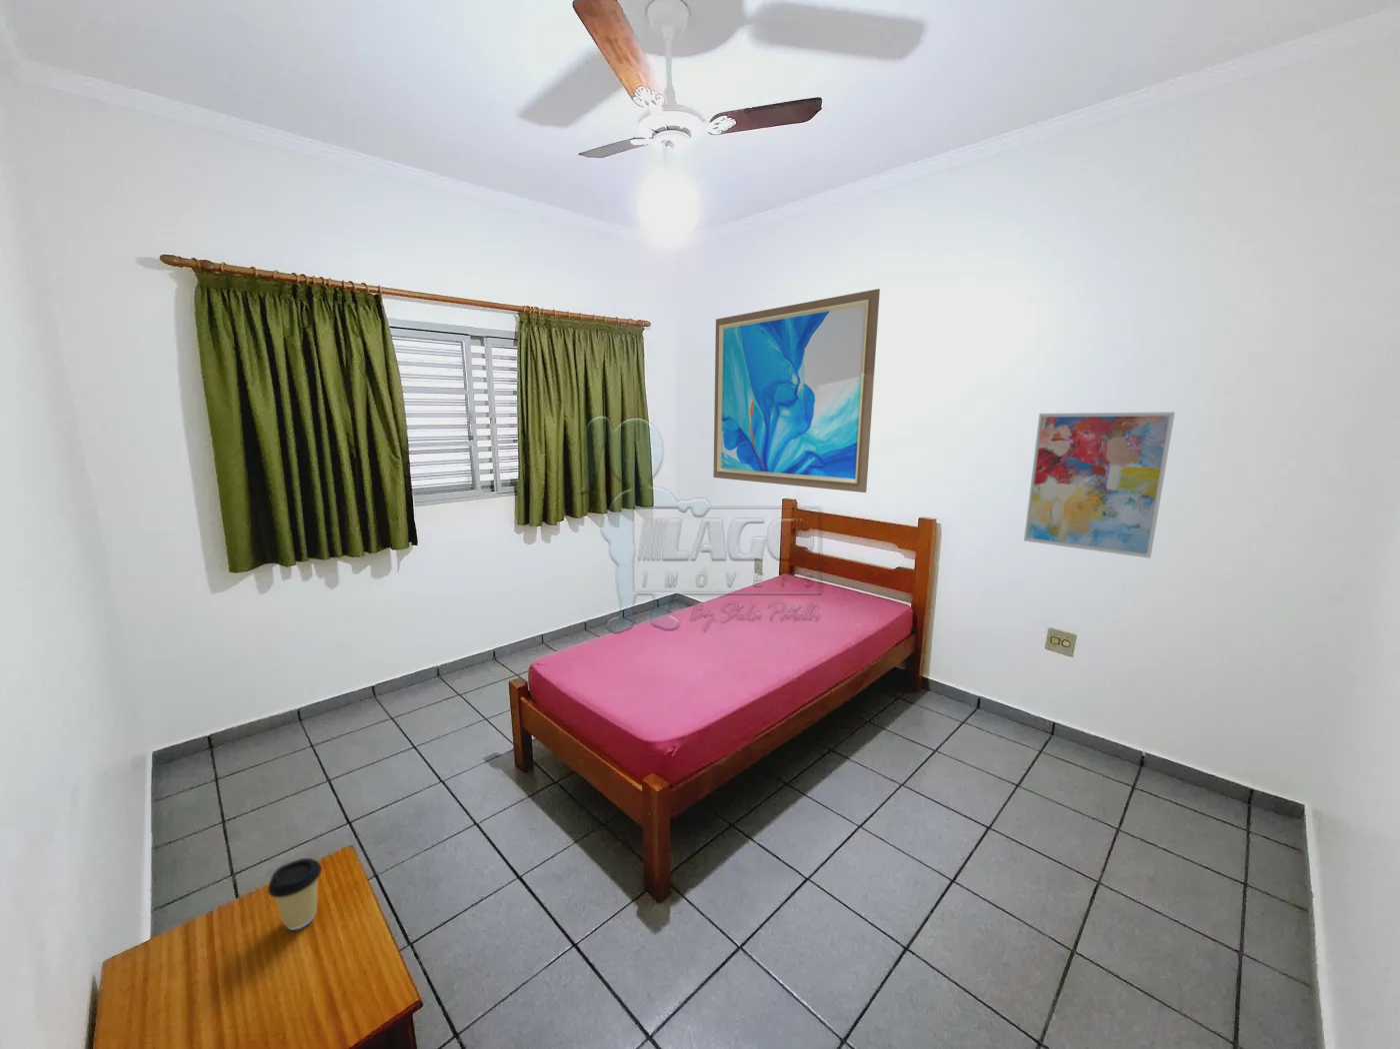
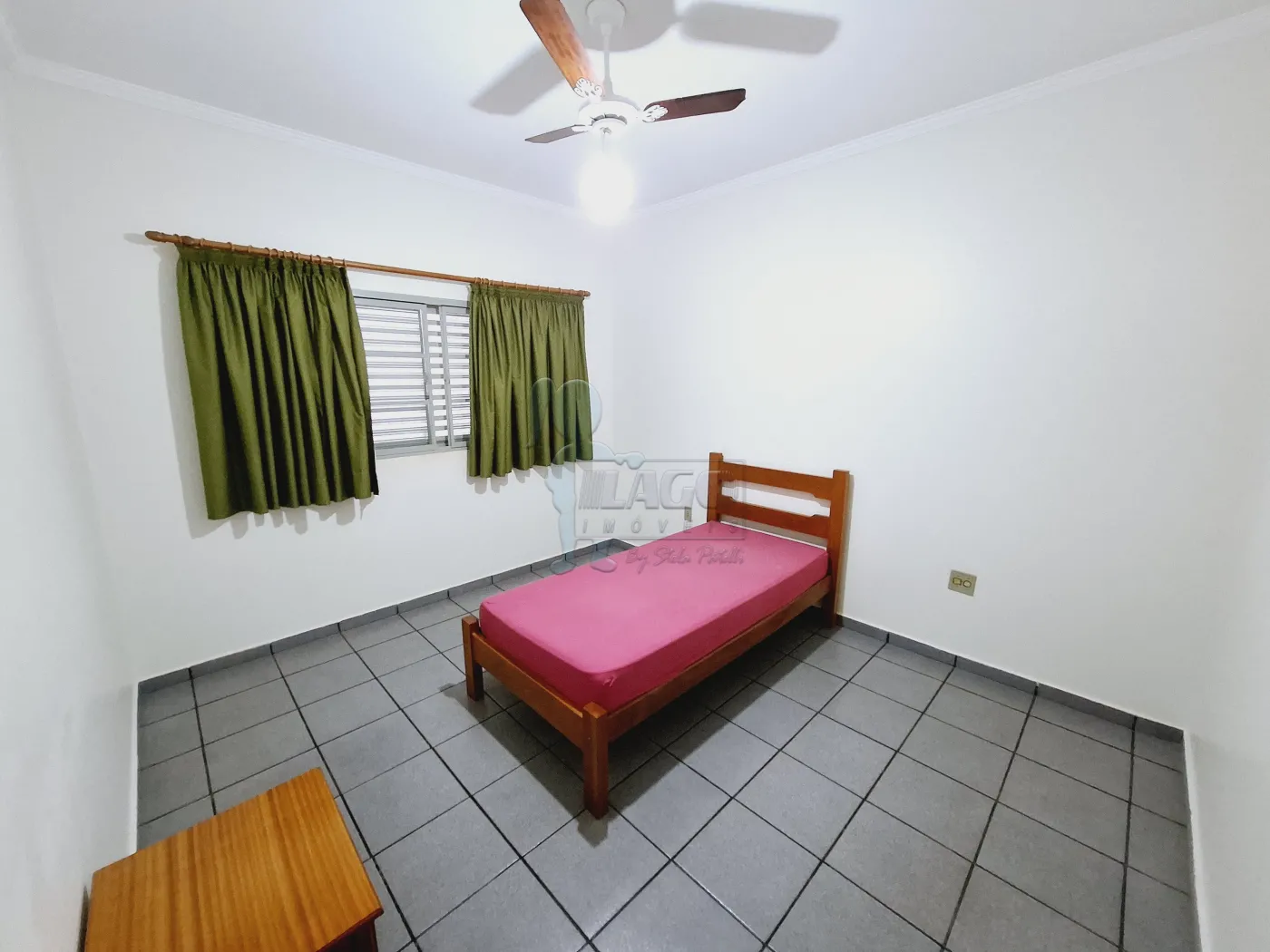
- wall art (1092, 482)
- wall art (783, 397)
- coffee cup (297, 894)
